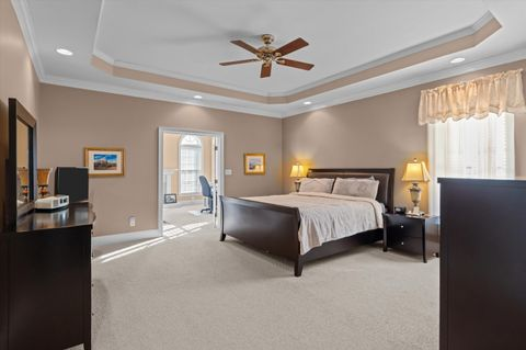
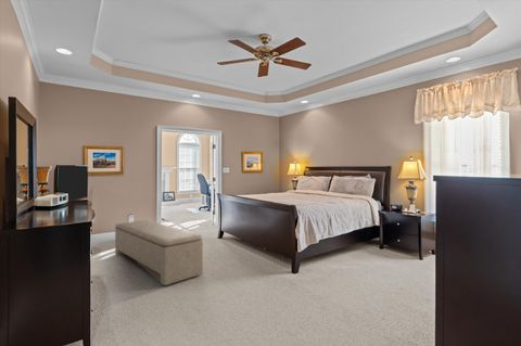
+ bench (154, 245)
